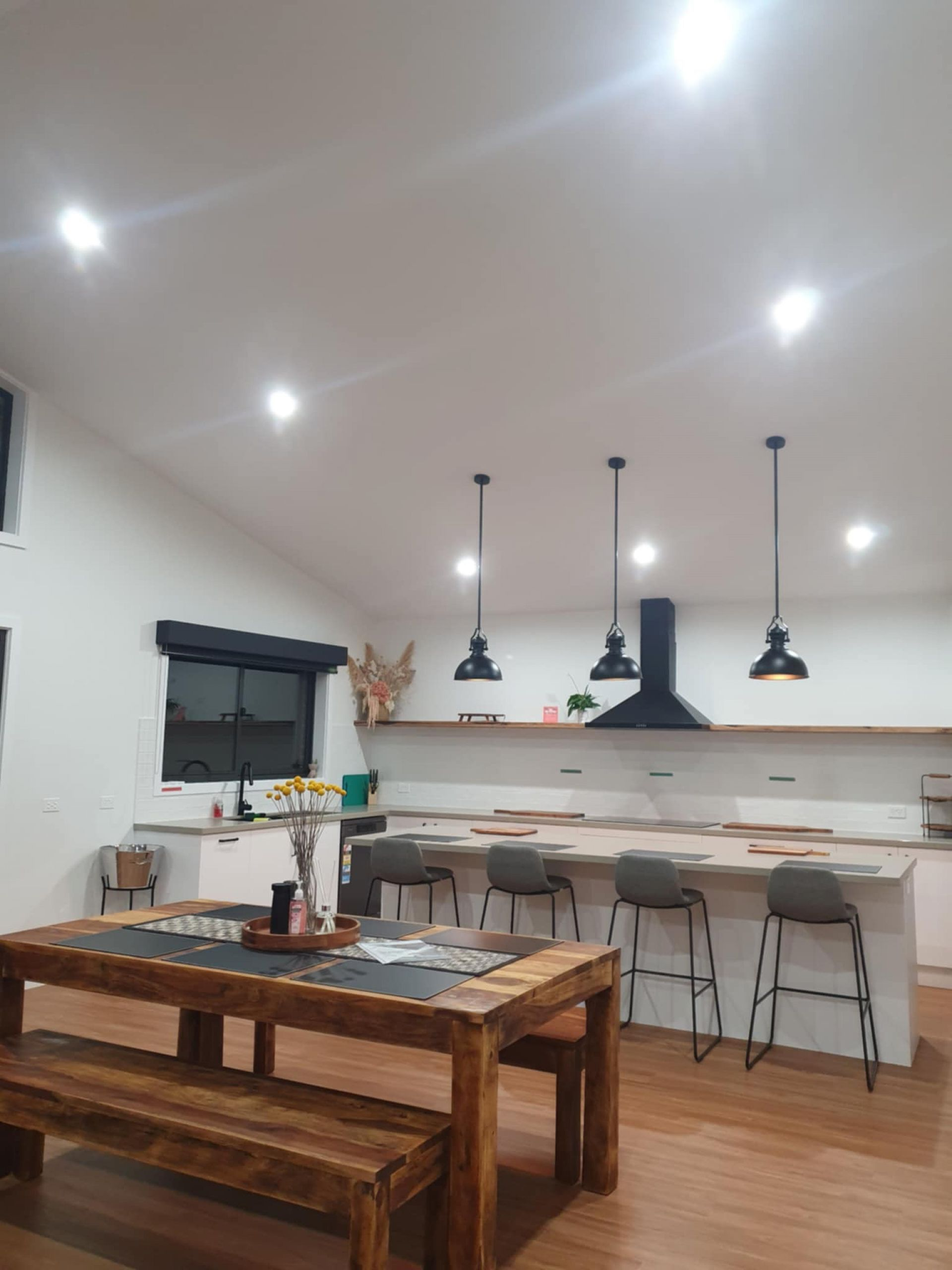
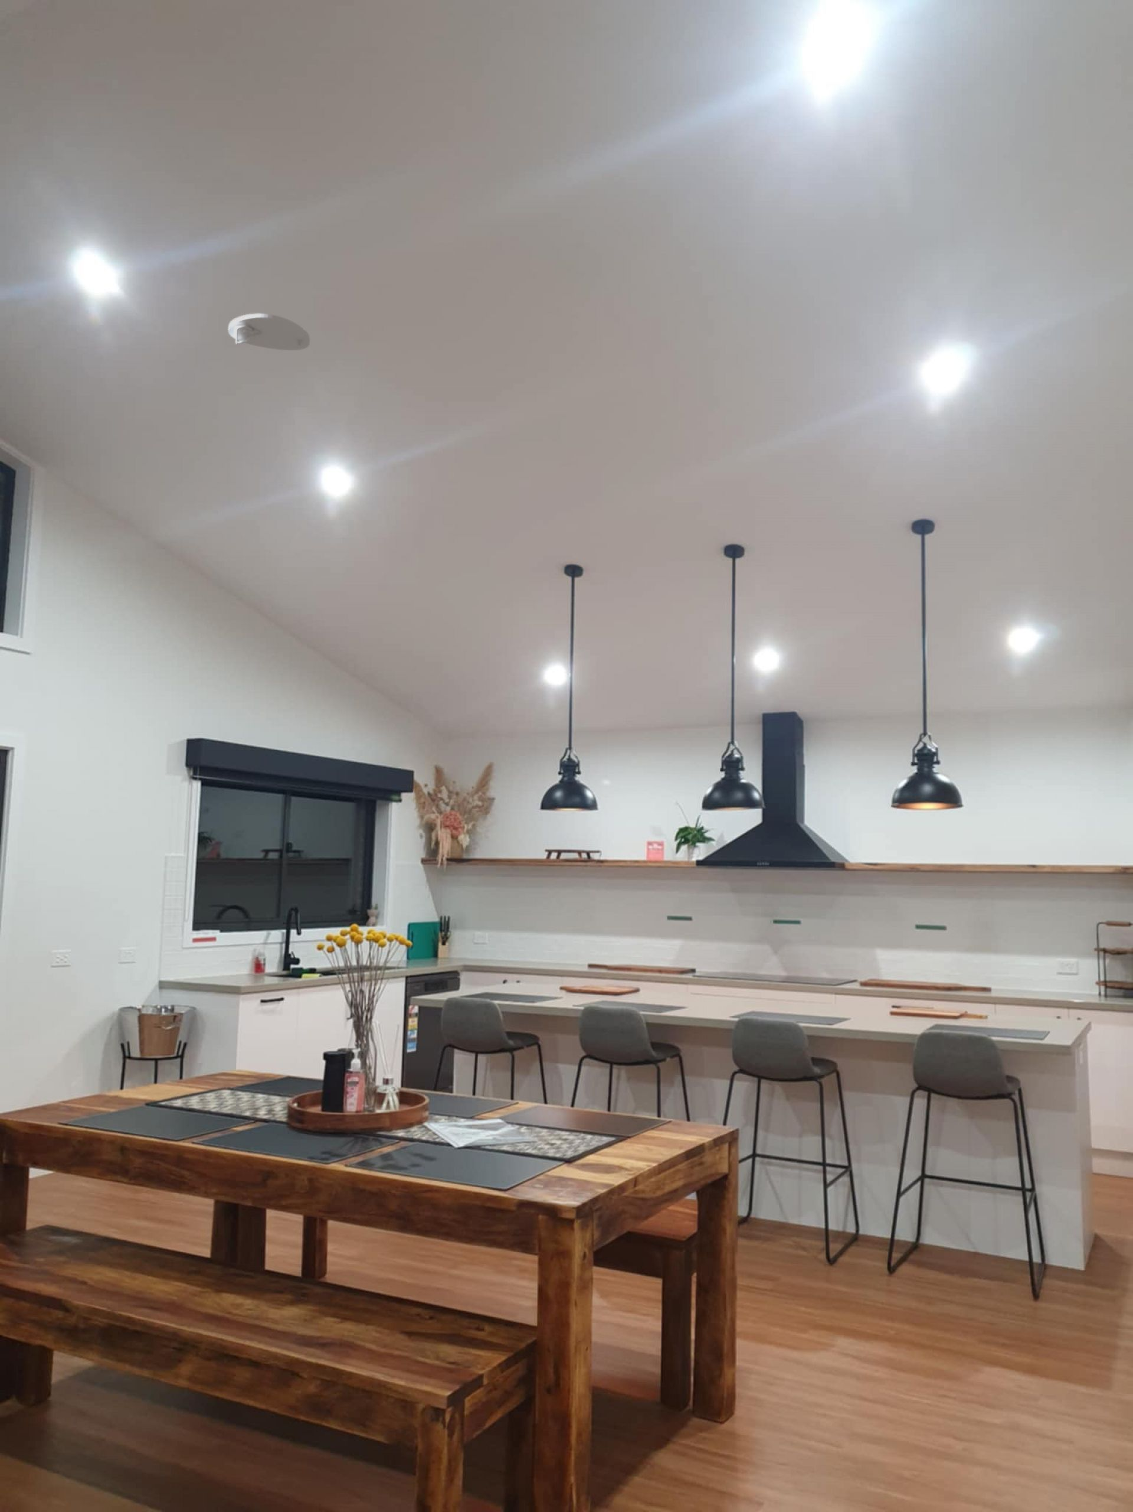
+ smoke detector (269, 336)
